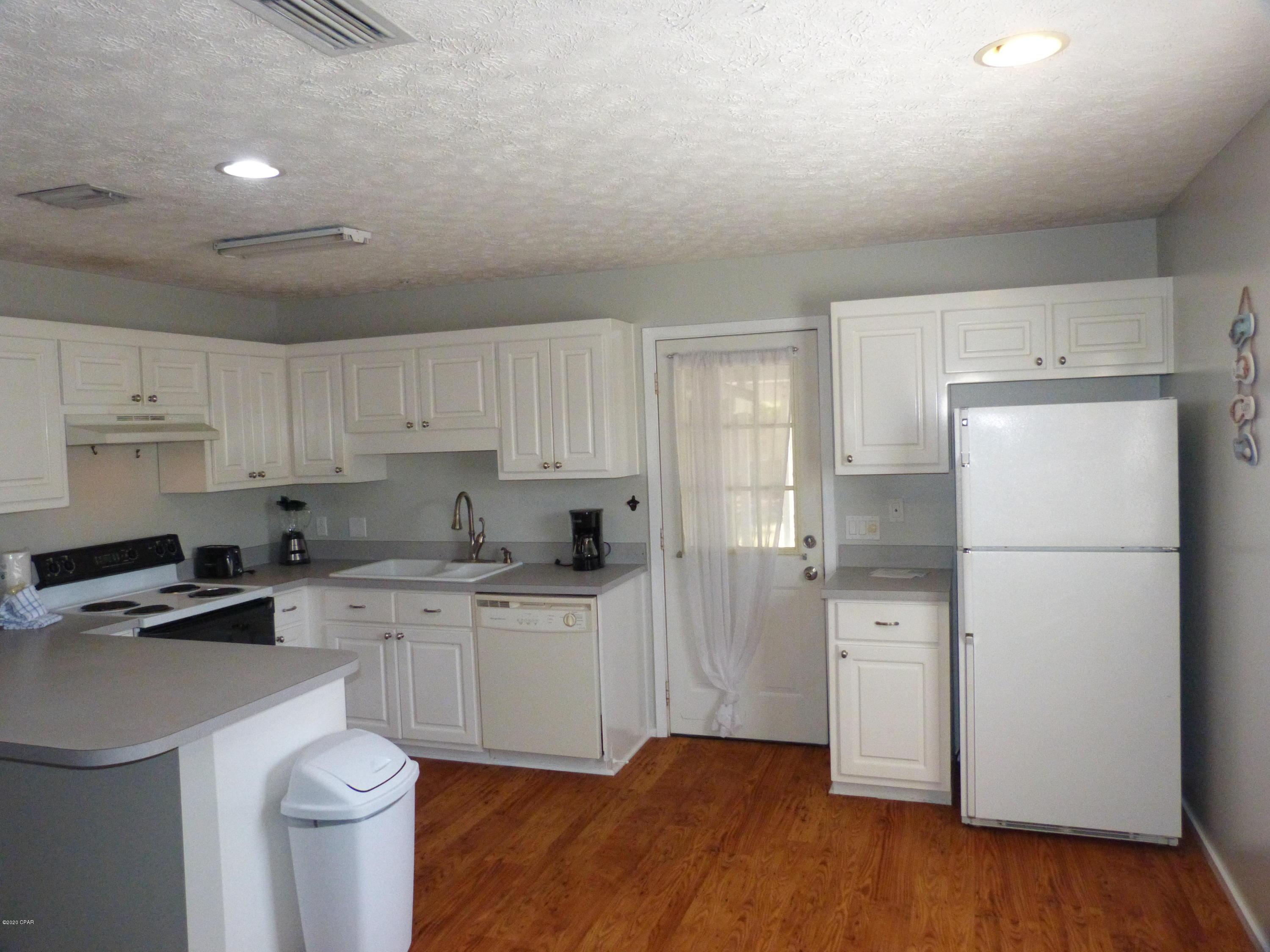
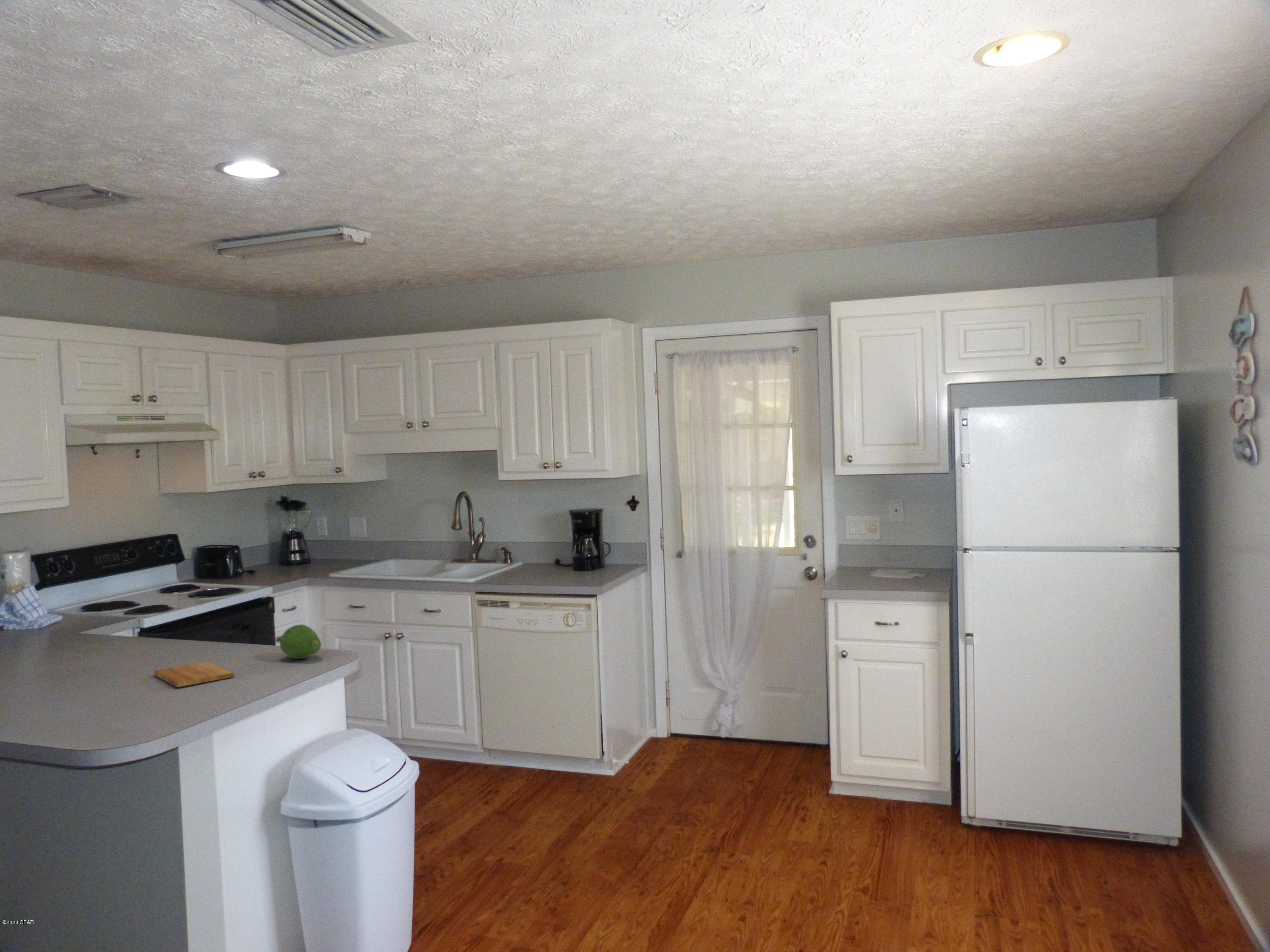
+ fruit (301, 642)
+ cutting board (193, 674)
